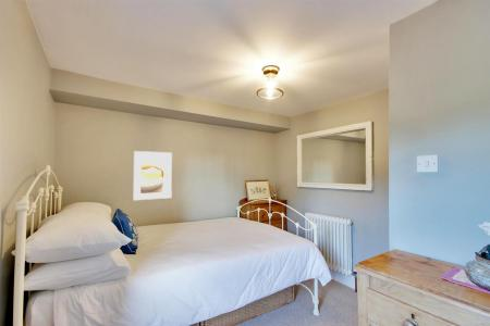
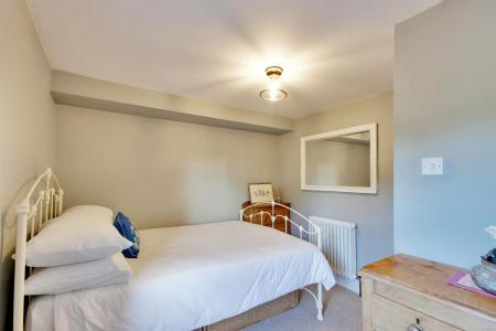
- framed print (152, 175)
